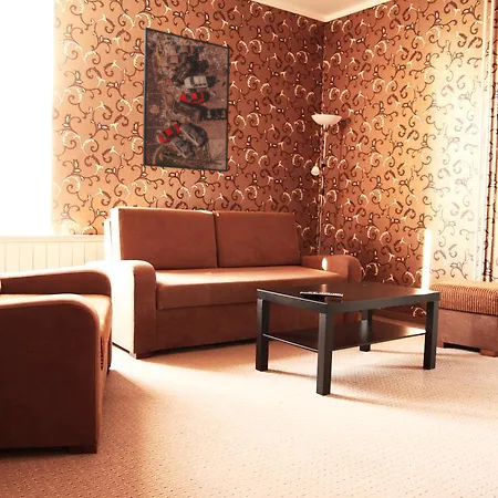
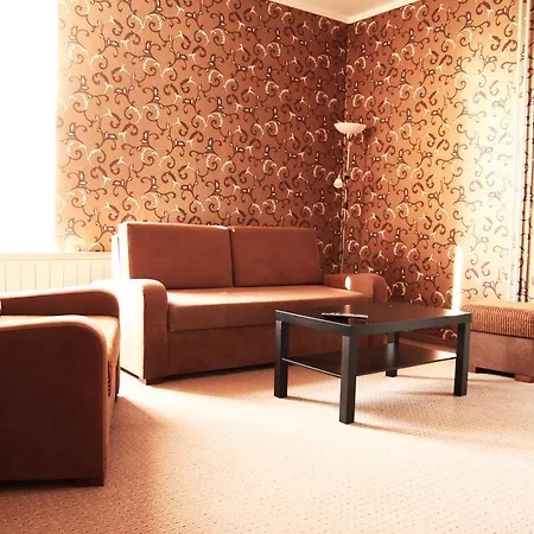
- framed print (188, 103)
